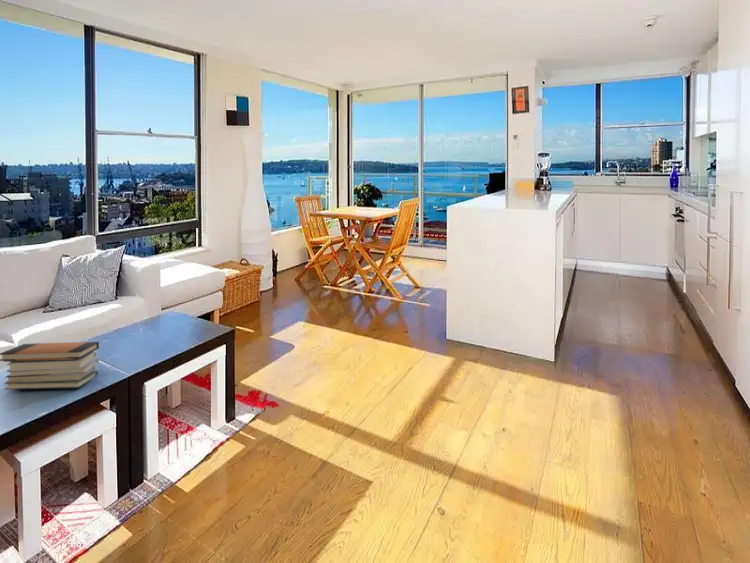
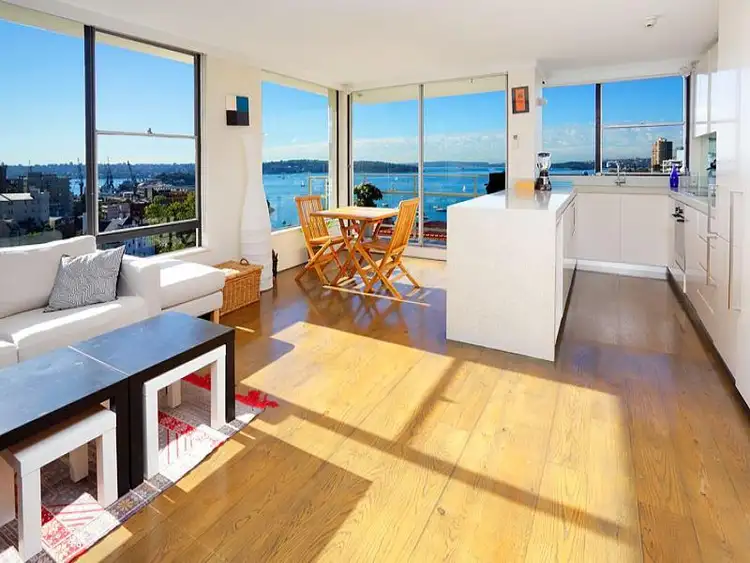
- book stack (53, 365)
